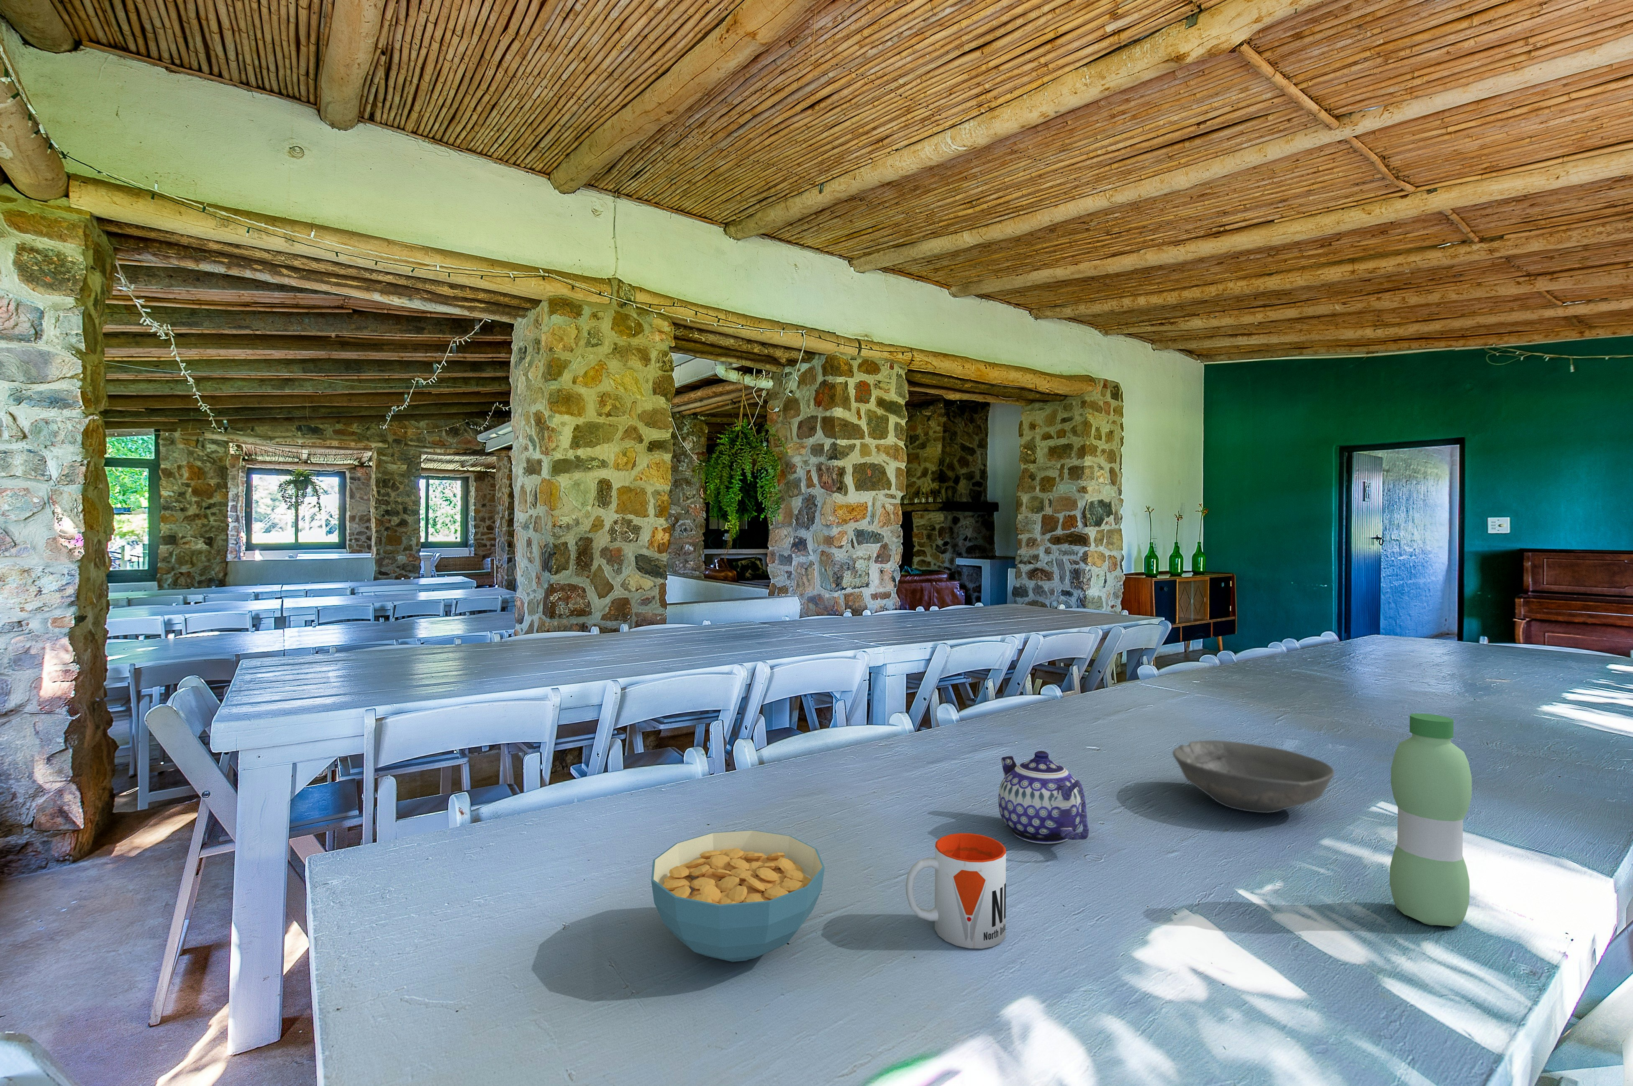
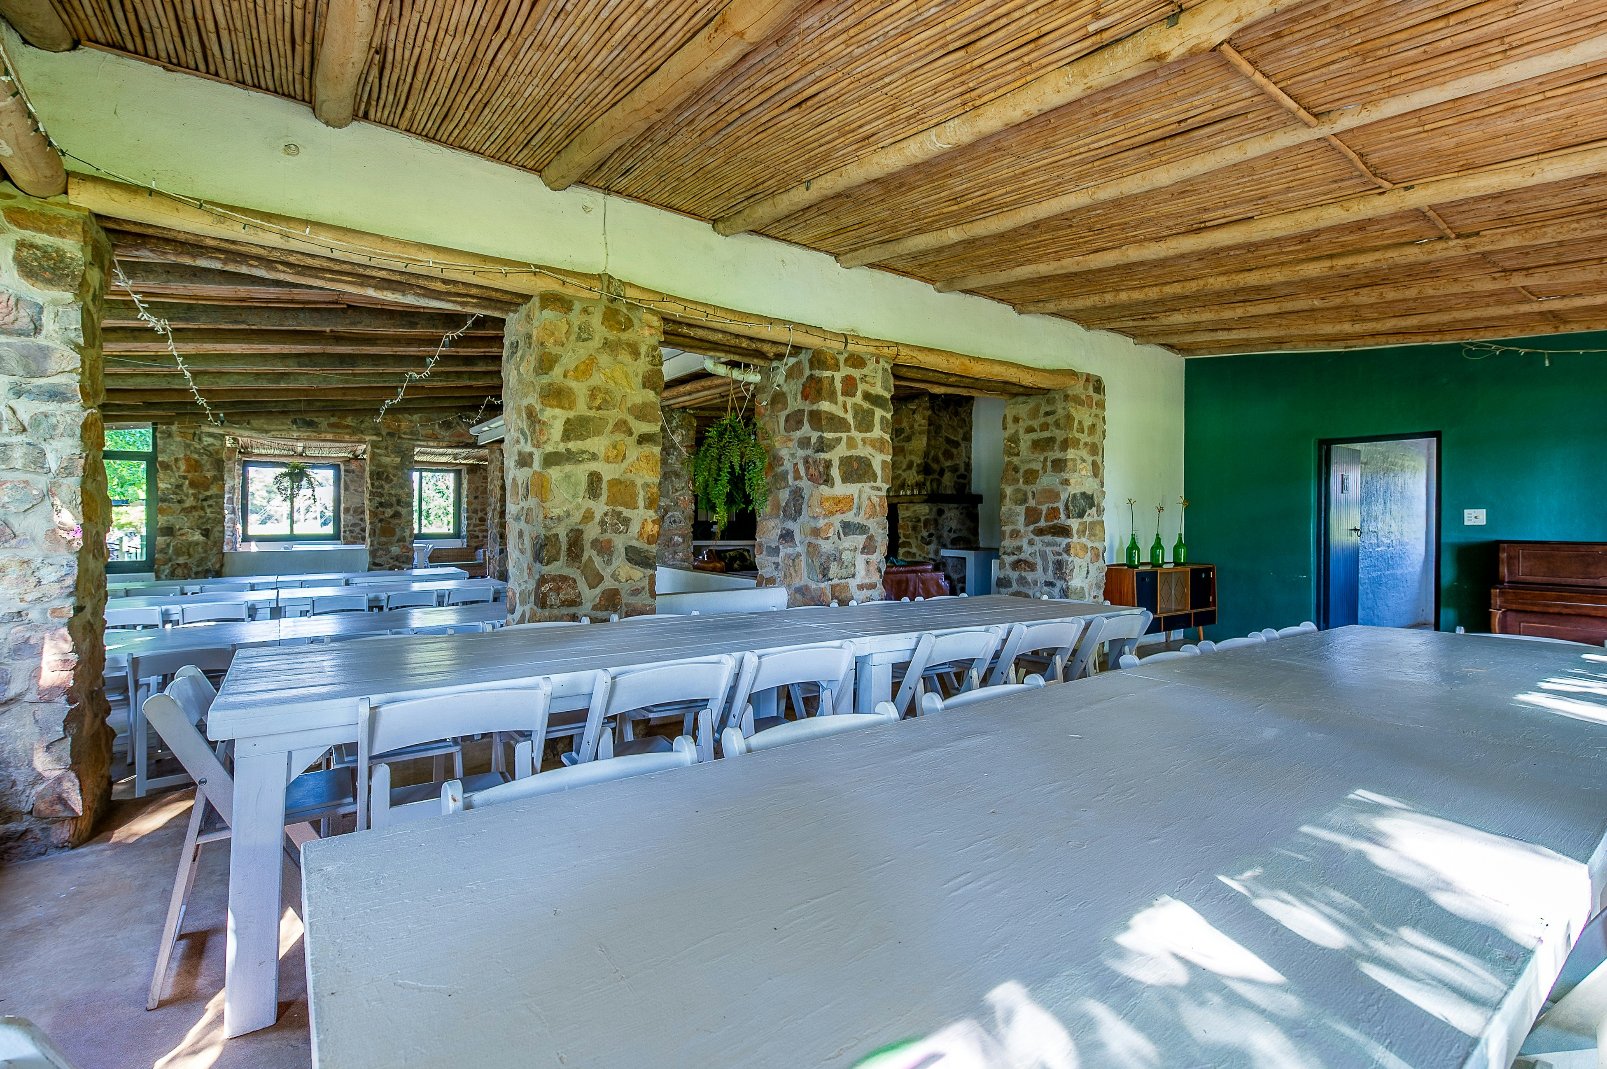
- water bottle (1429, 817)
- cereal bowl (737, 905)
- mug (955, 888)
- bowl (1250, 781)
- teapot (1043, 793)
